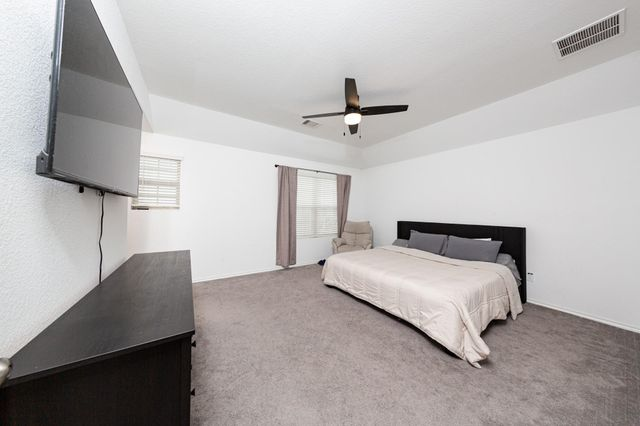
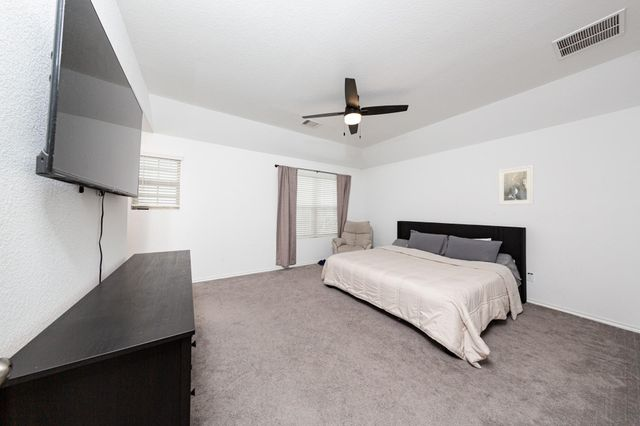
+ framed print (515, 186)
